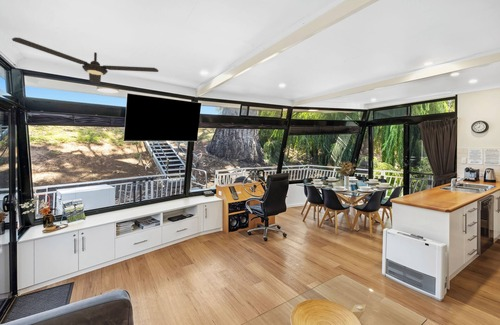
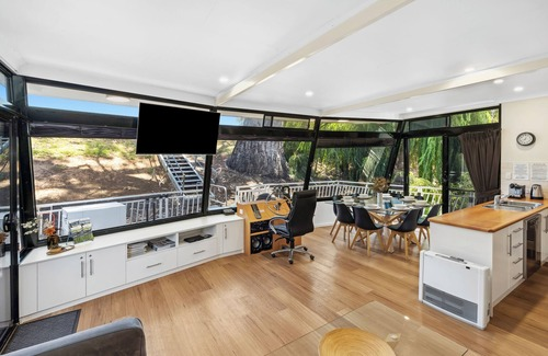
- ceiling fan (95, 67)
